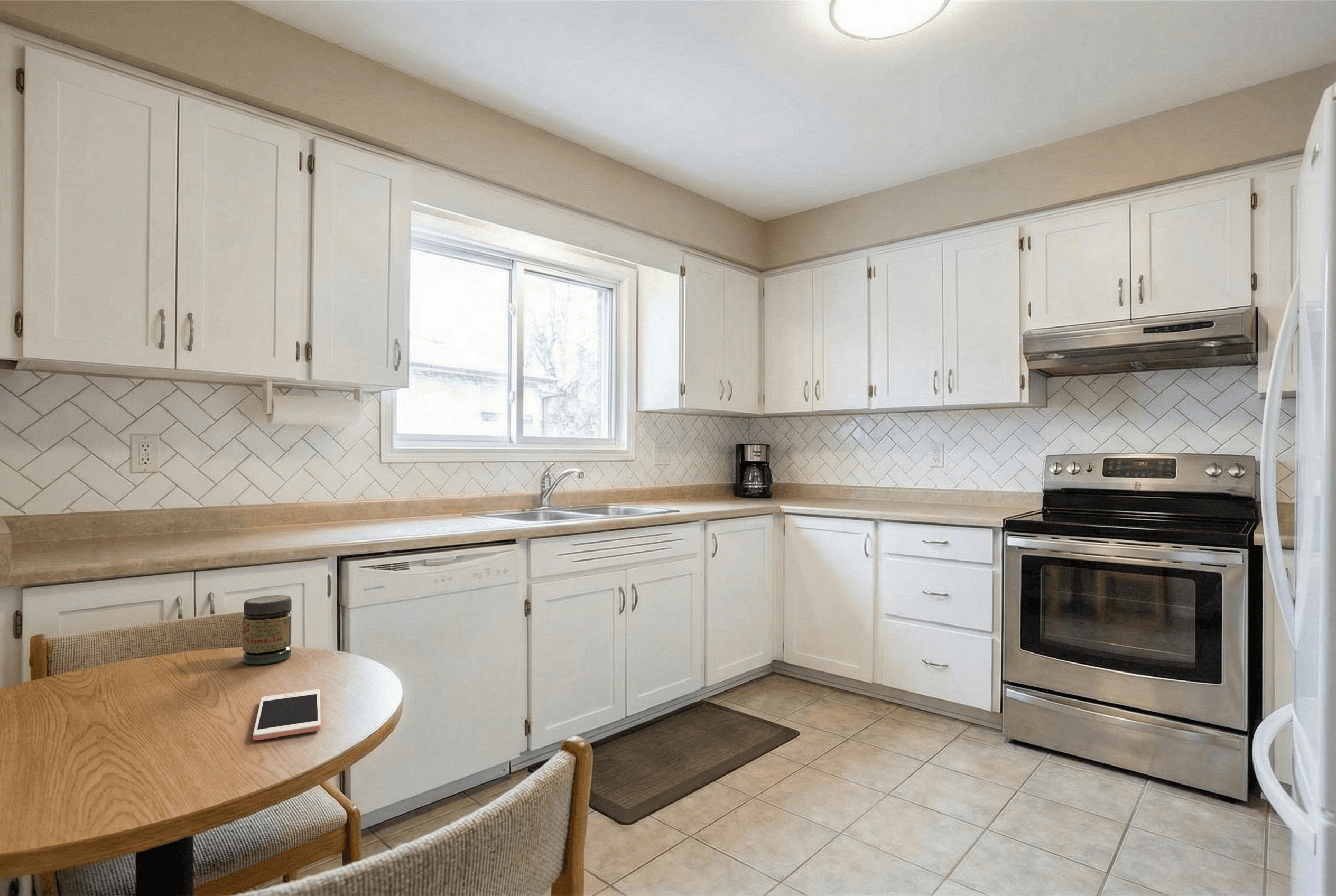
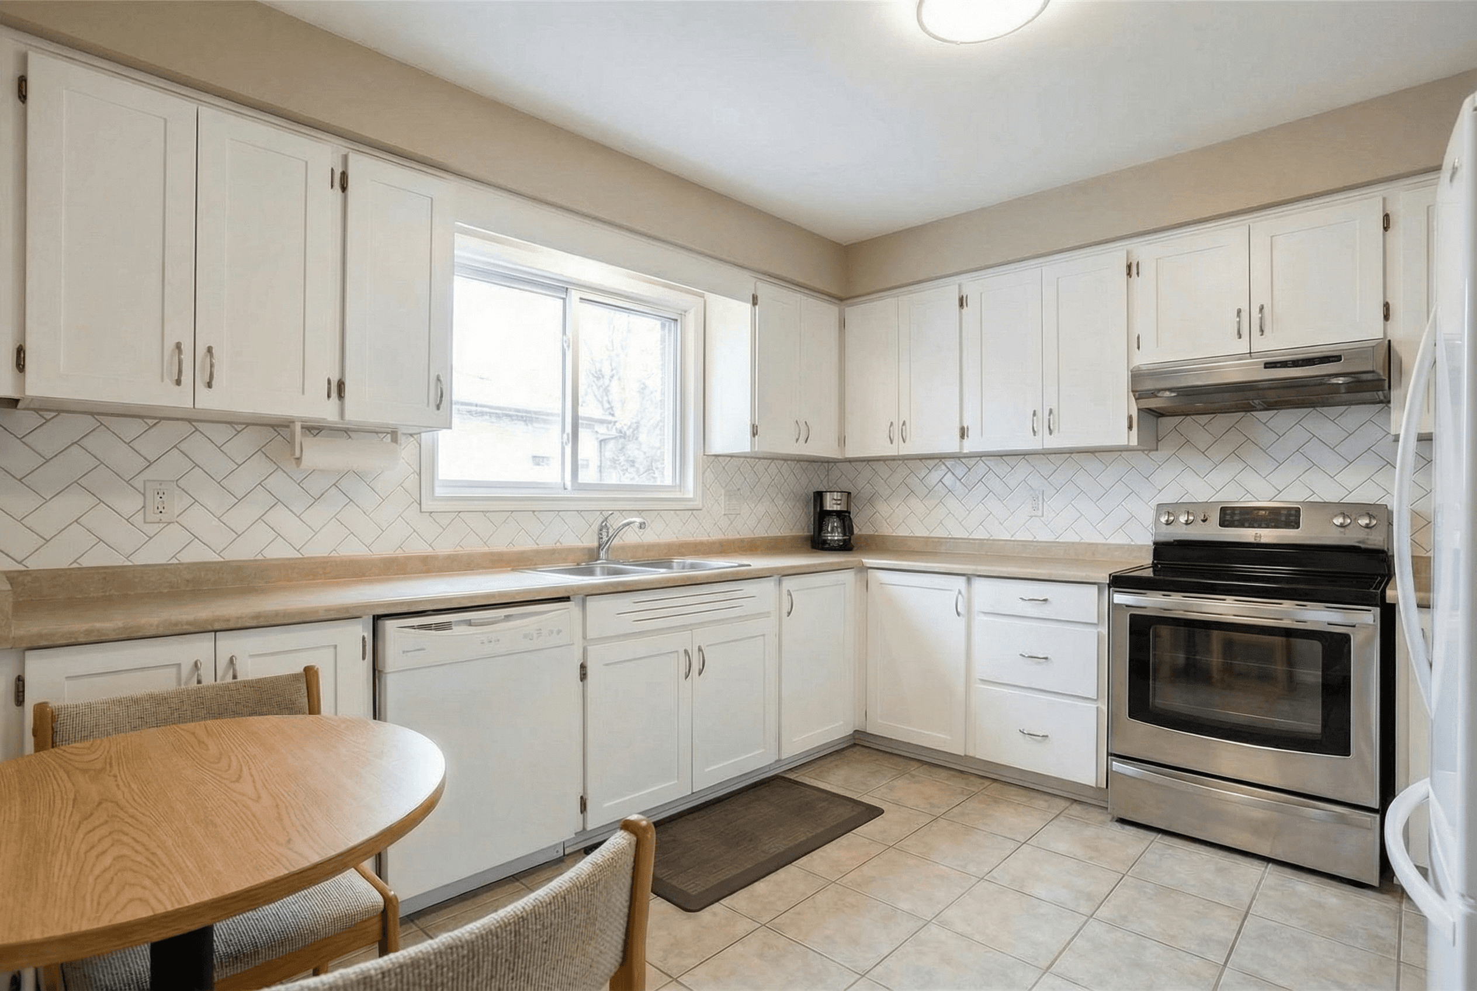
- cell phone (289, 713)
- jar (267, 628)
